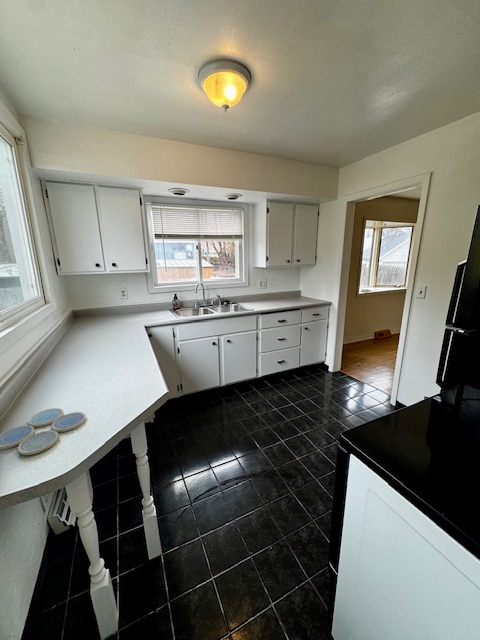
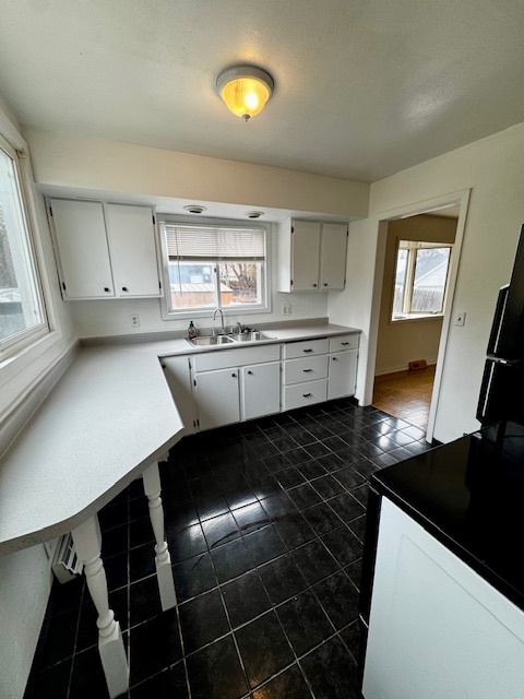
- drink coaster (41, 426)
